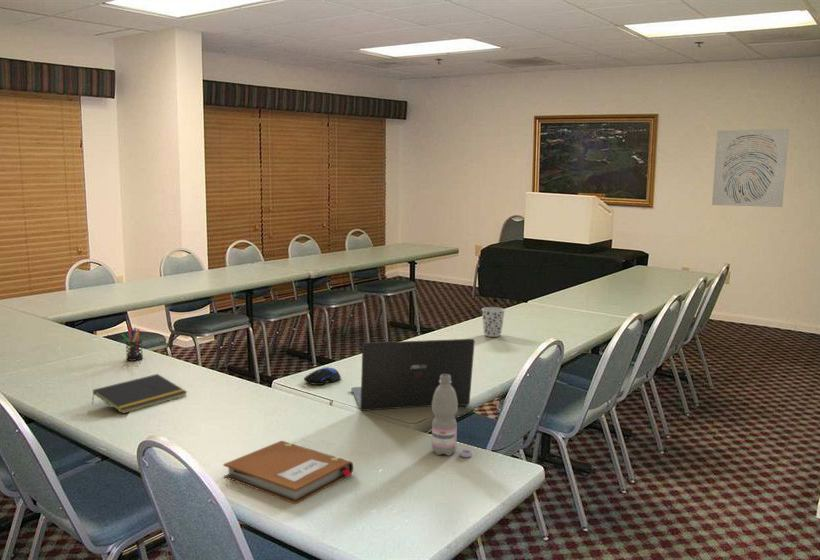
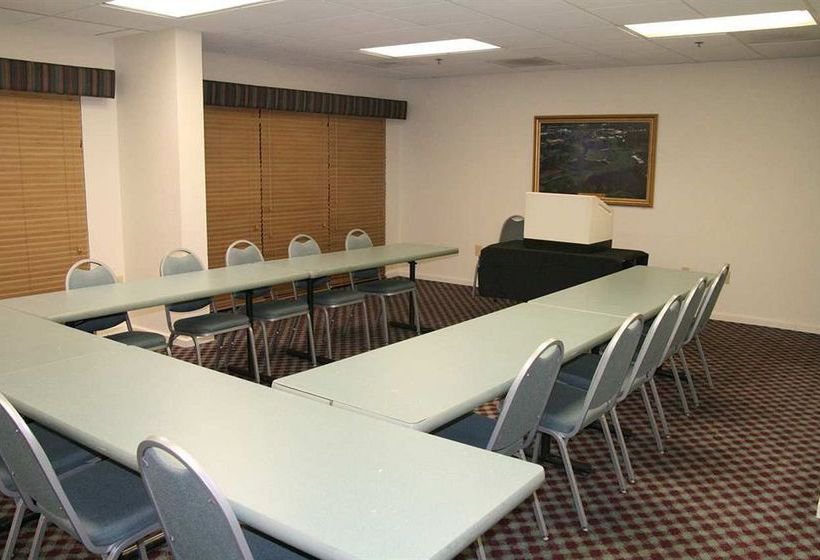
- laptop (409, 365)
- notepad (141, 392)
- wall art (749, 168)
- water bottle (452, 415)
- notebook (291, 469)
- cup (492, 322)
- pen holder (131, 343)
- computer mouse (322, 374)
